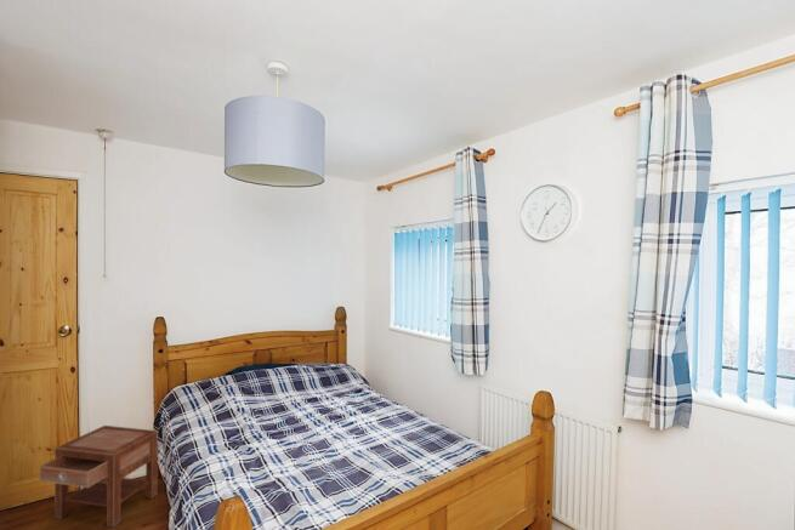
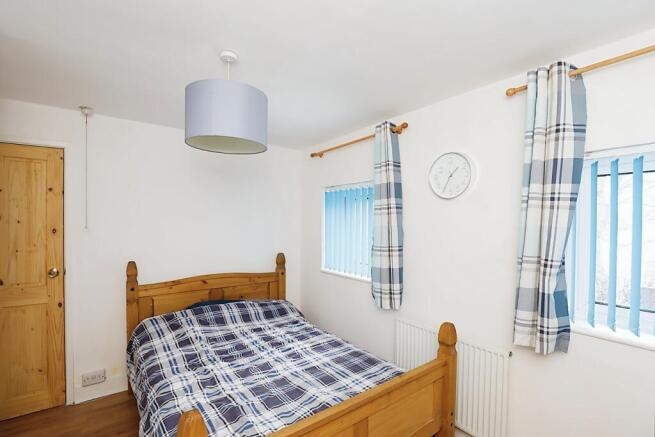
- nightstand (103, 474)
